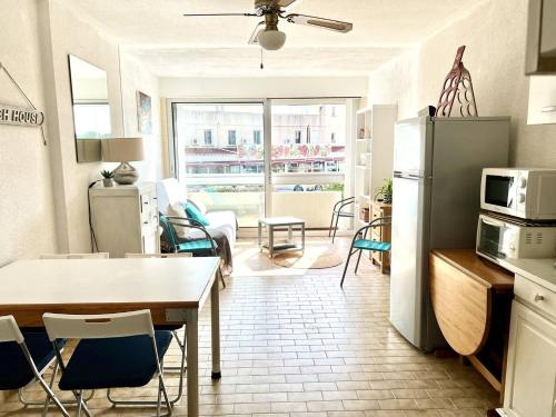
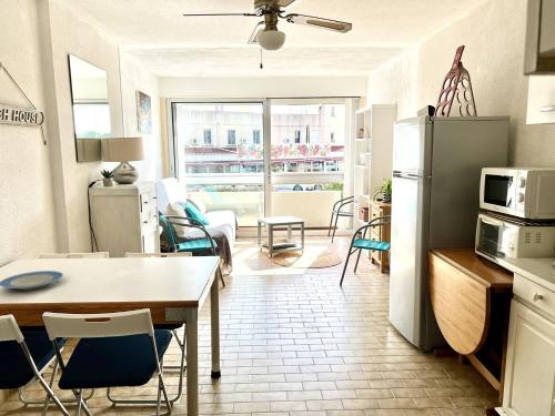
+ plate (32, 282)
